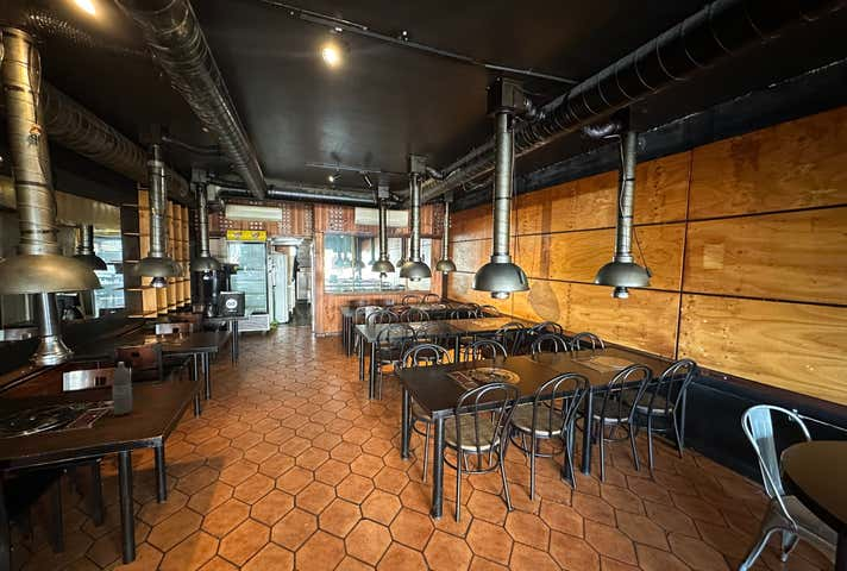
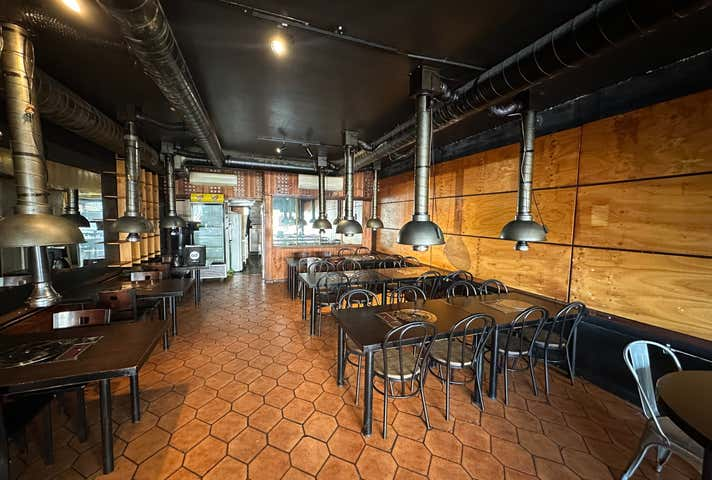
- water bottle (121, 388)
